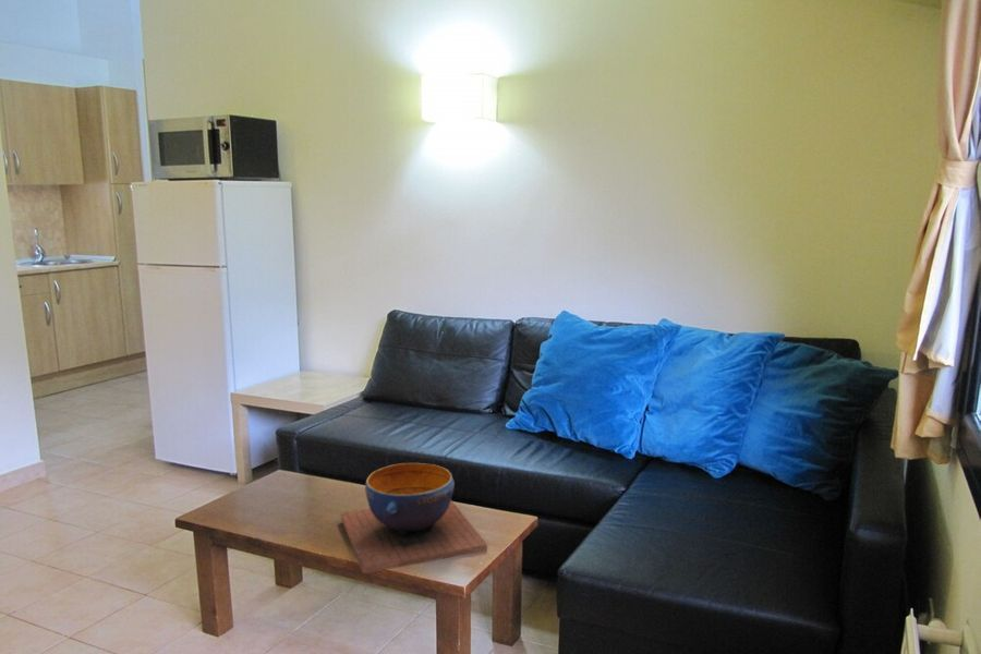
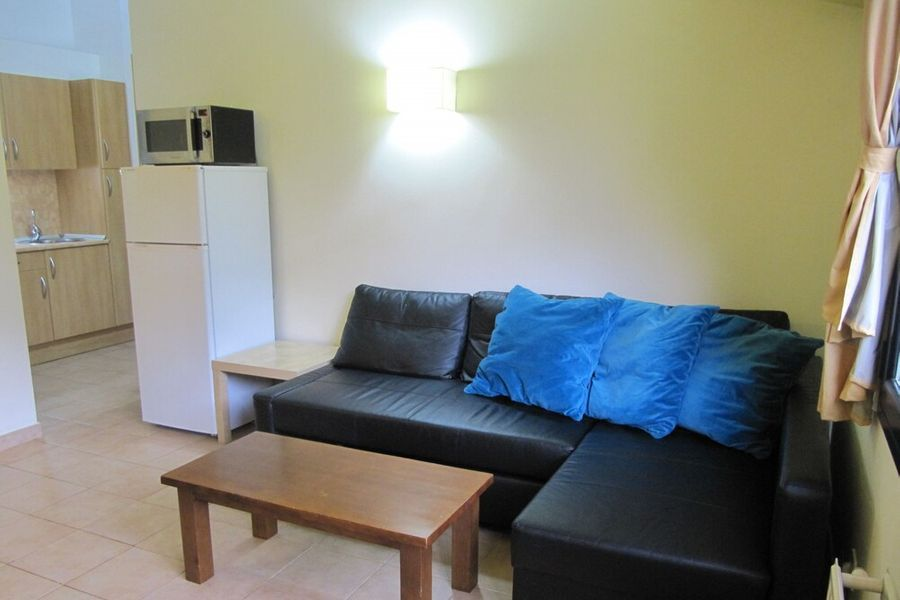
- decorative bowl (410, 506)
